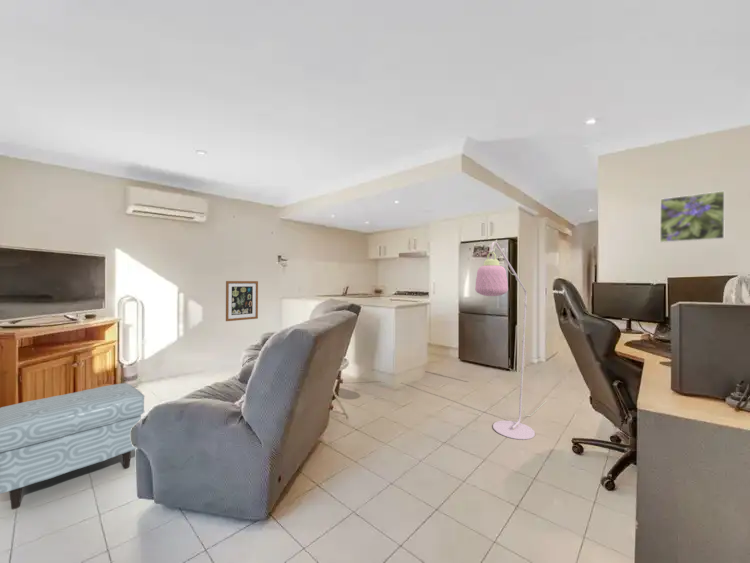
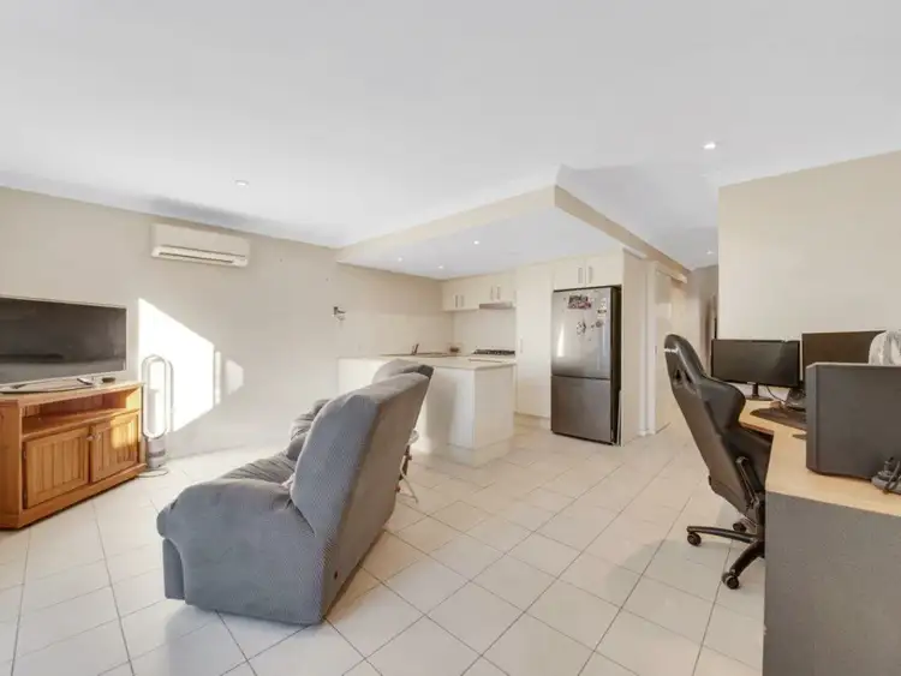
- floor lamp (523, 335)
- footstool (72, 436)
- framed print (690, 218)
- wall art (242, 300)
